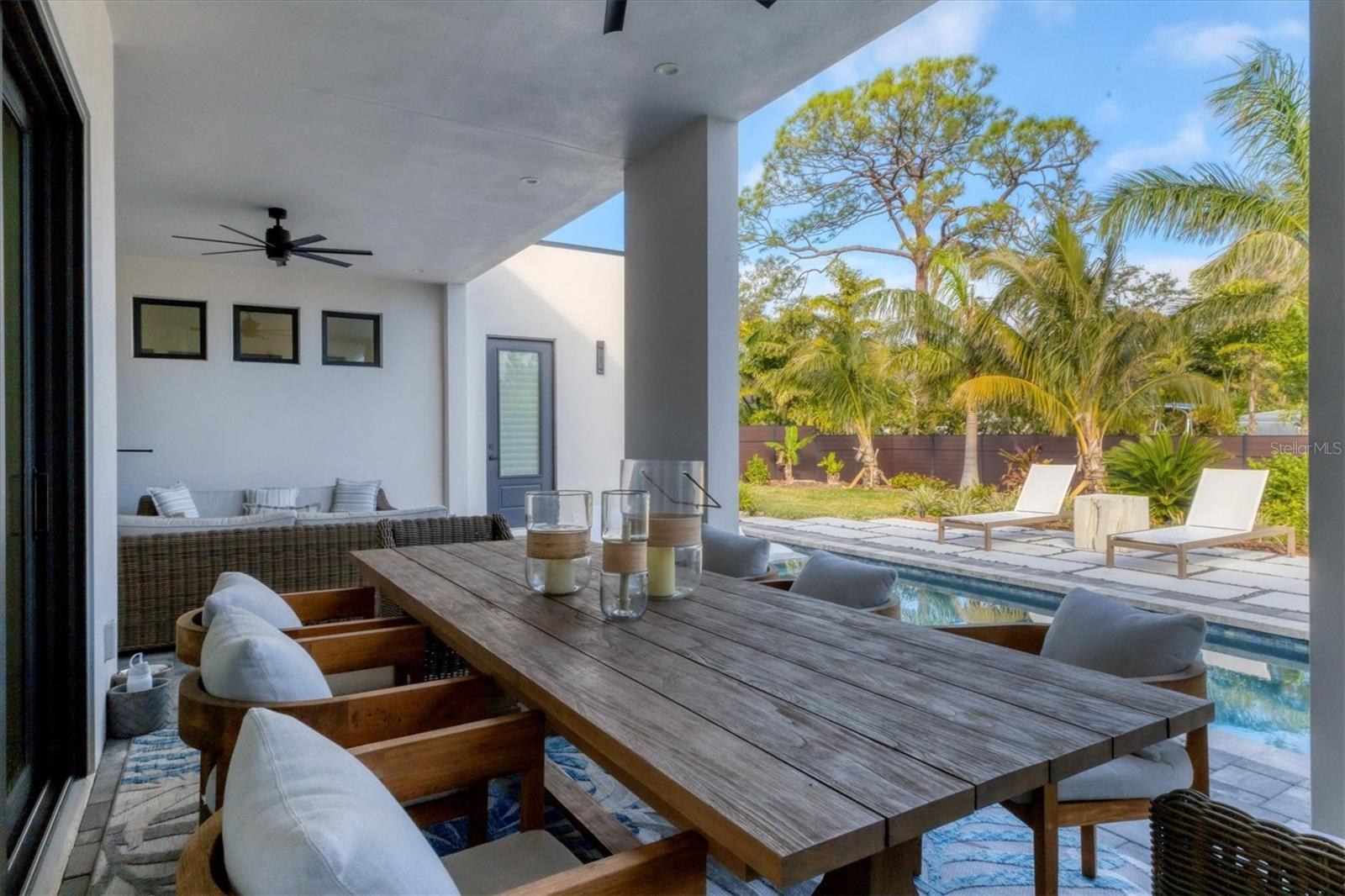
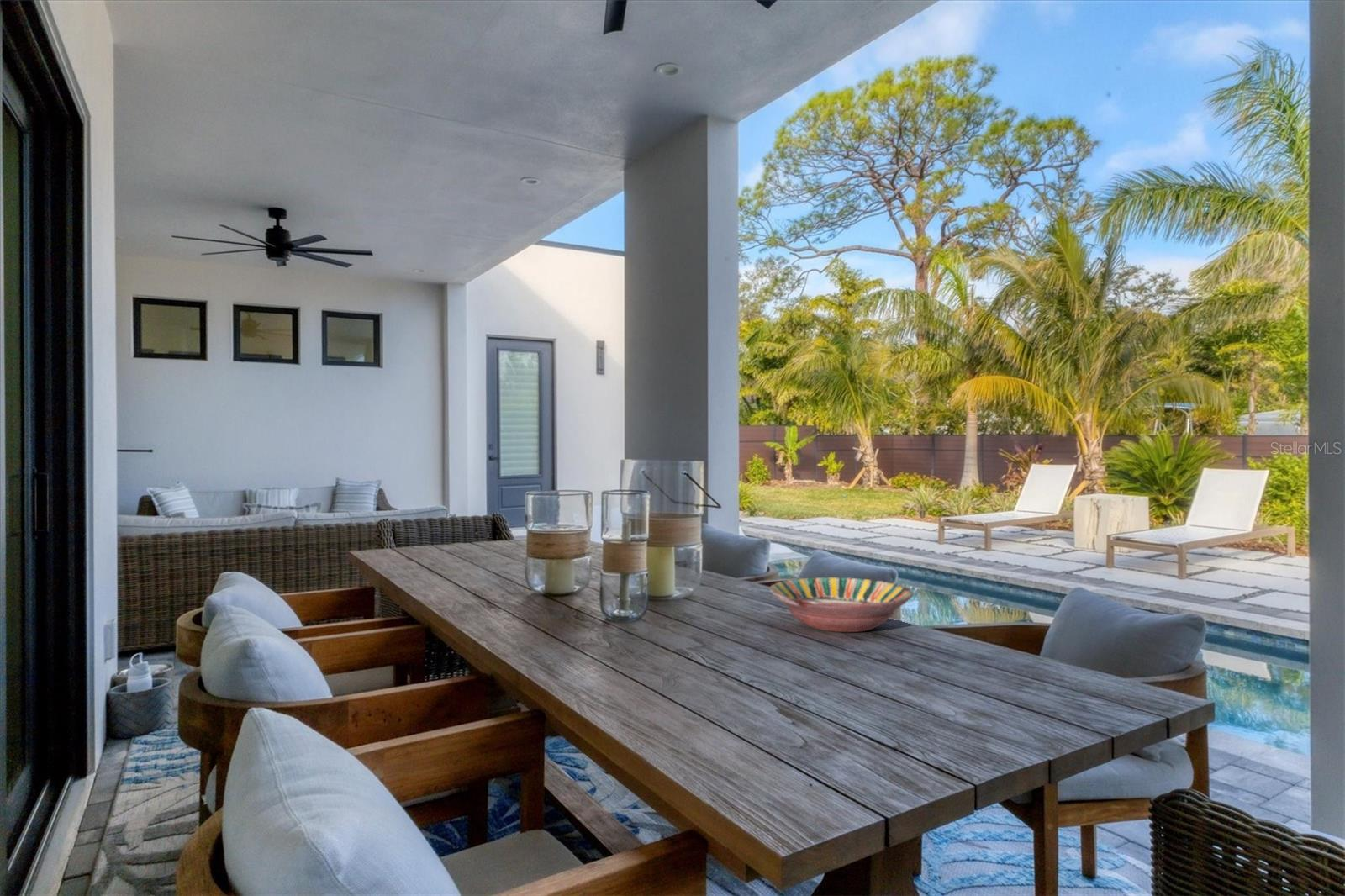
+ serving bowl (840, 606)
